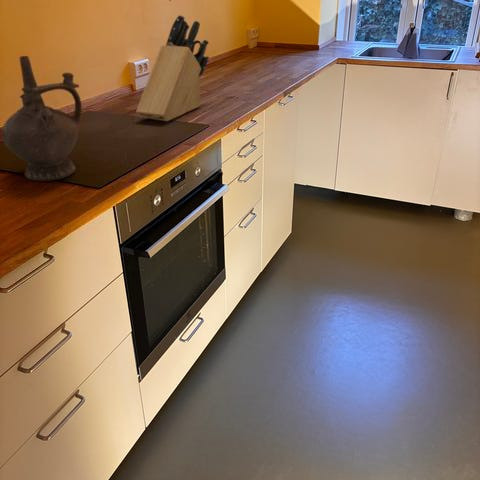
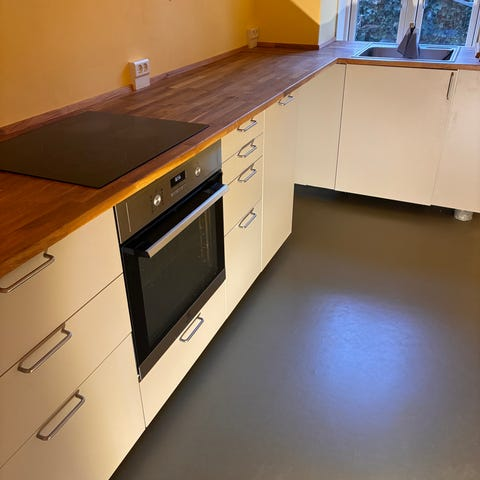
- knife block (174, 65)
- ceremonial vessel (42, 117)
